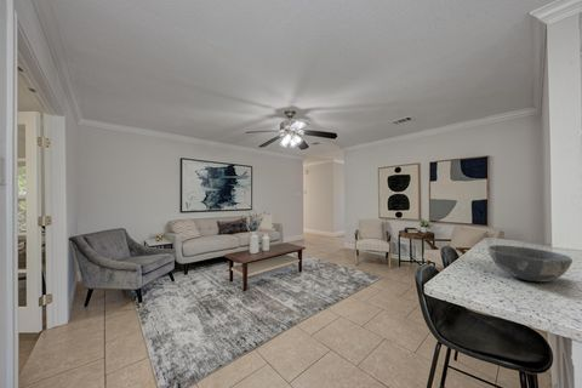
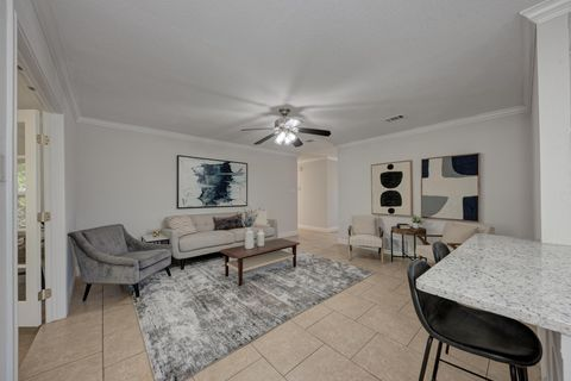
- bowl (526, 264)
